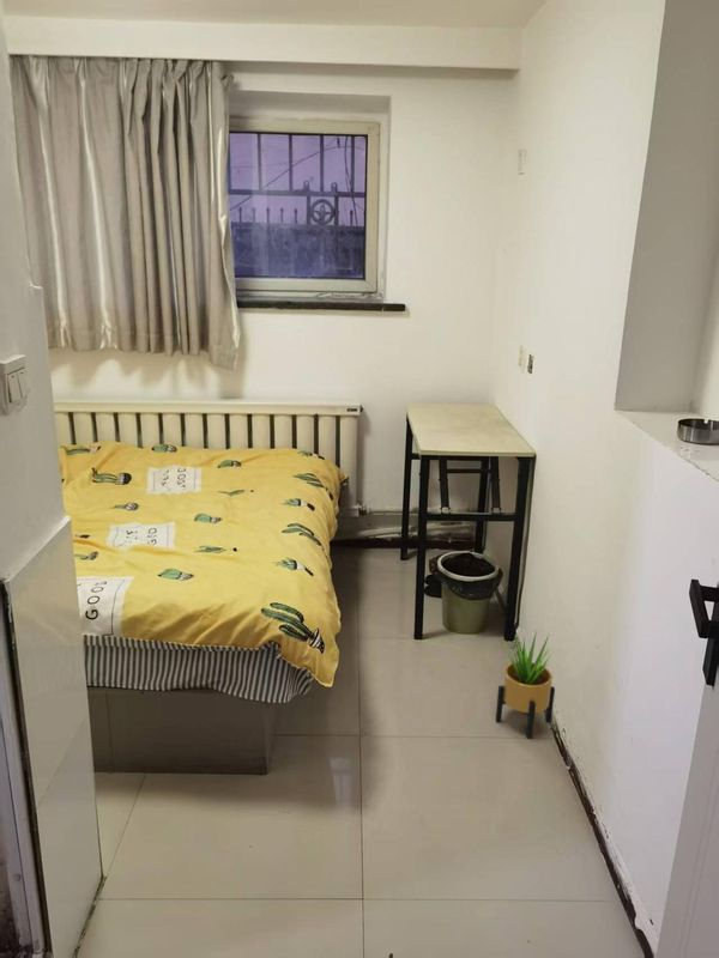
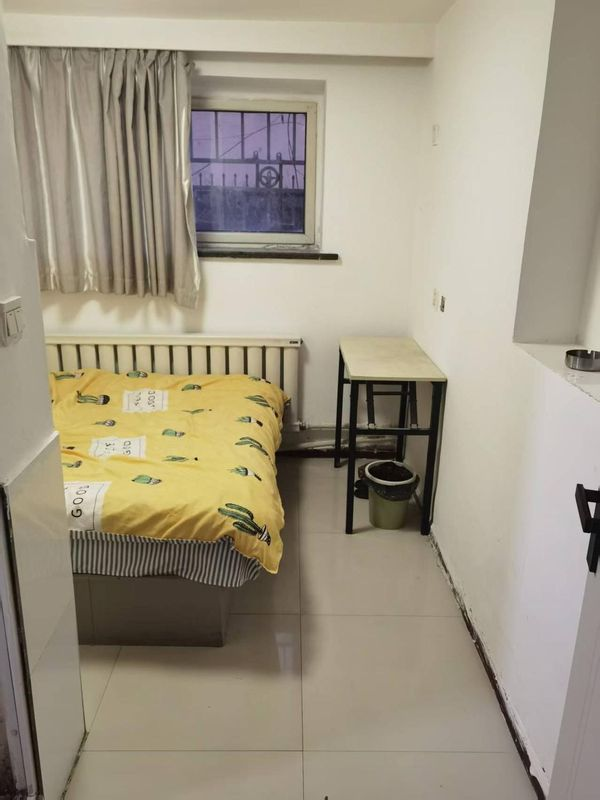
- potted plant (526, 680)
